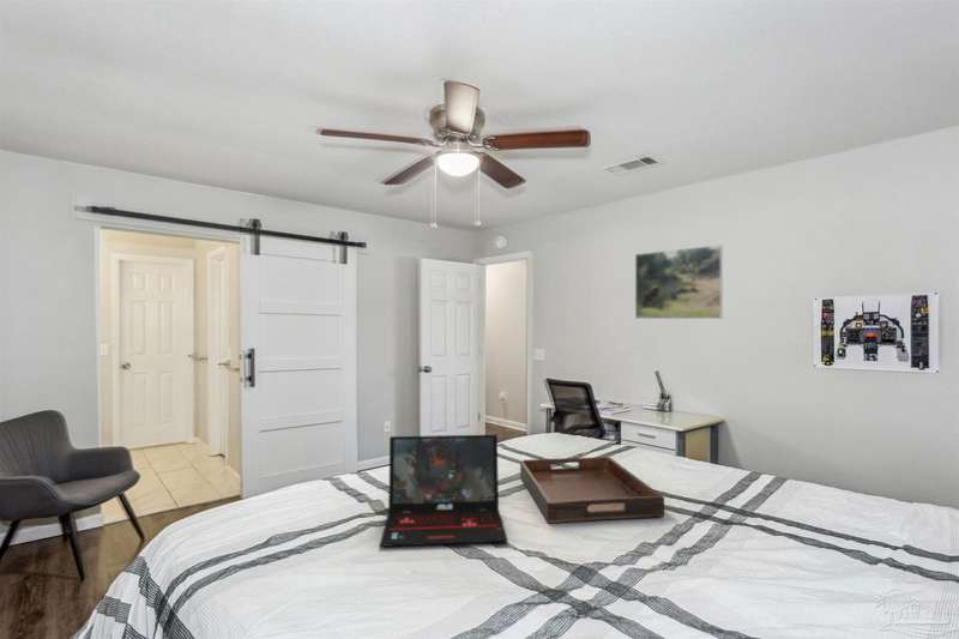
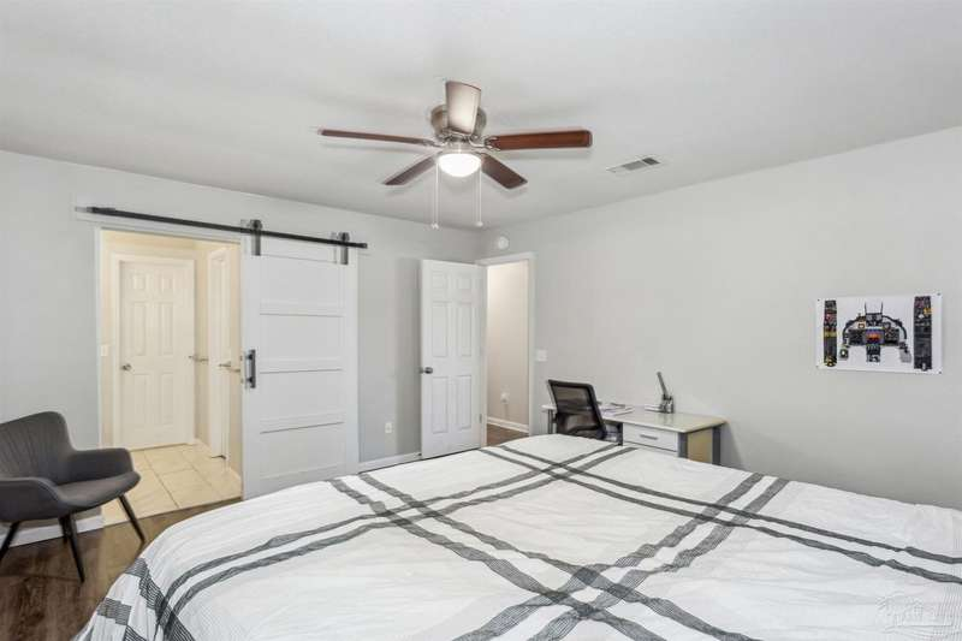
- laptop (444, 486)
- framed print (676, 284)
- serving tray (583, 484)
